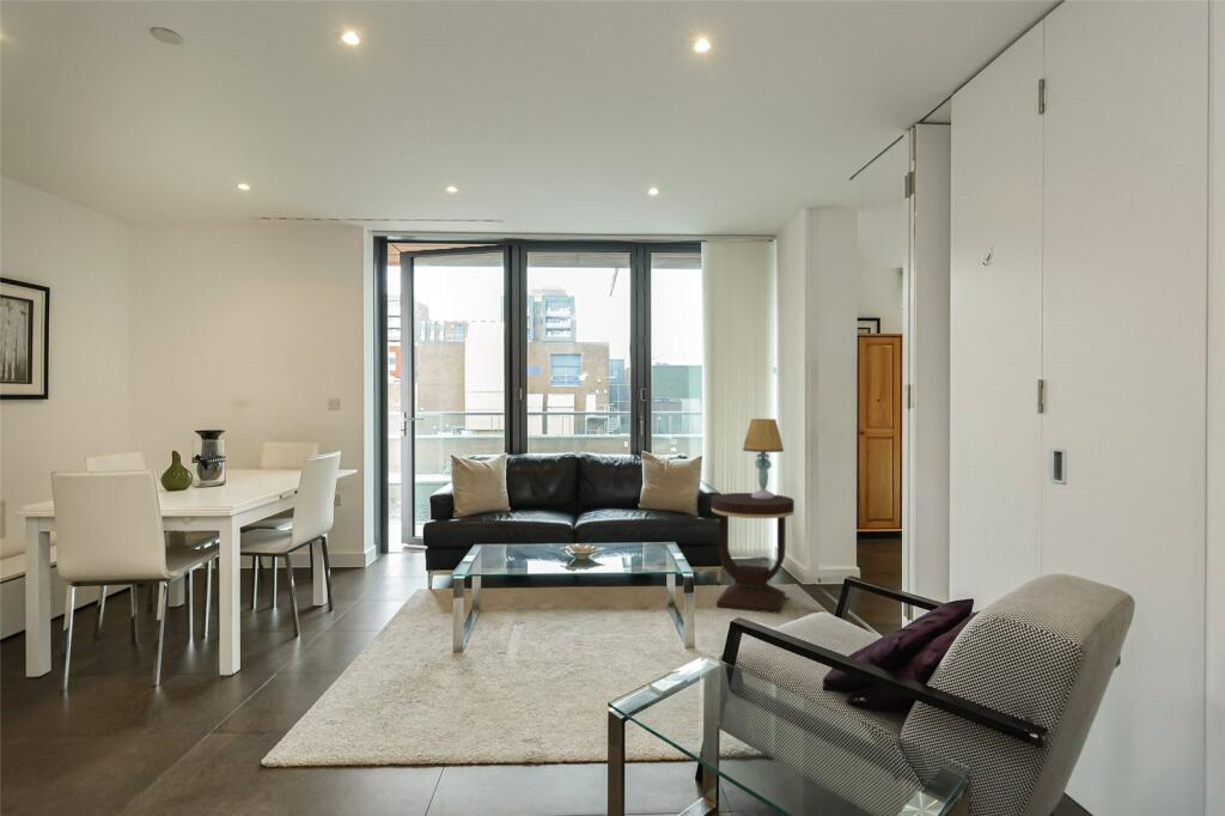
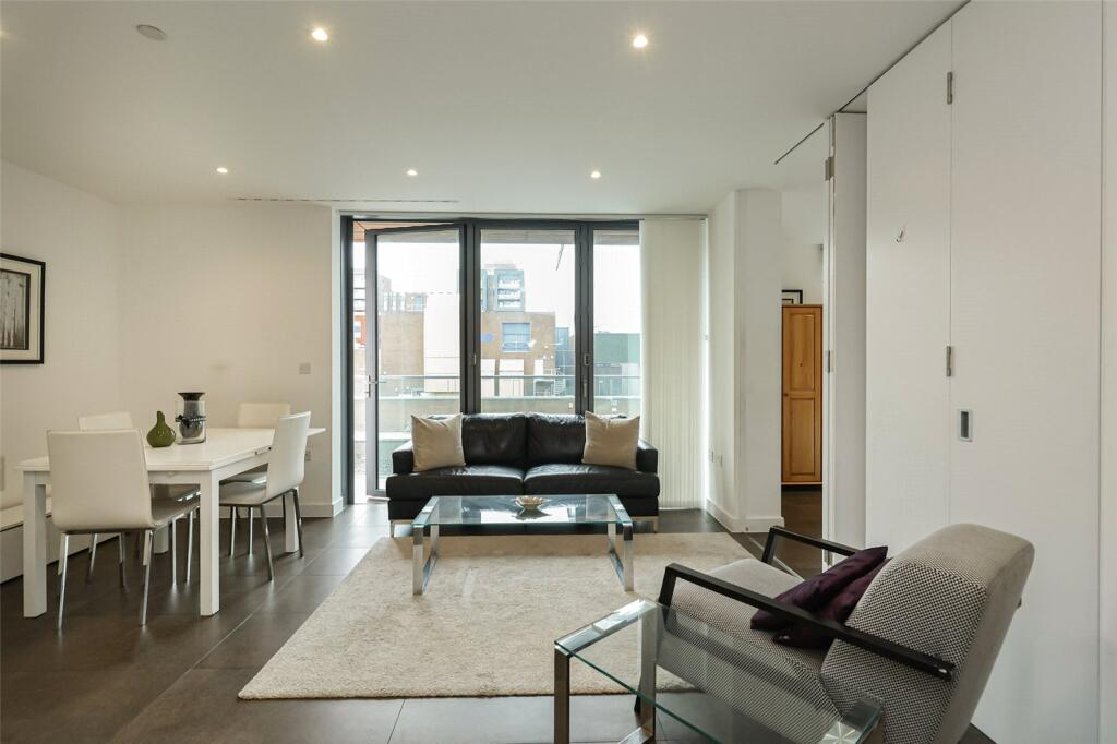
- side table (748, 565)
- table lamp (762, 457)
